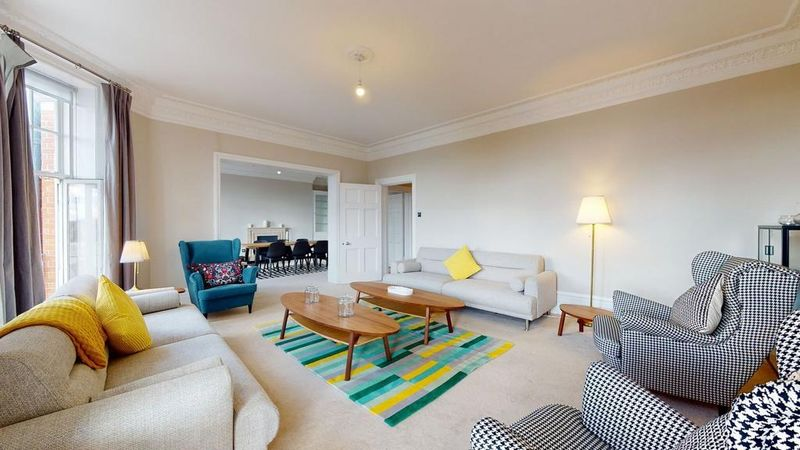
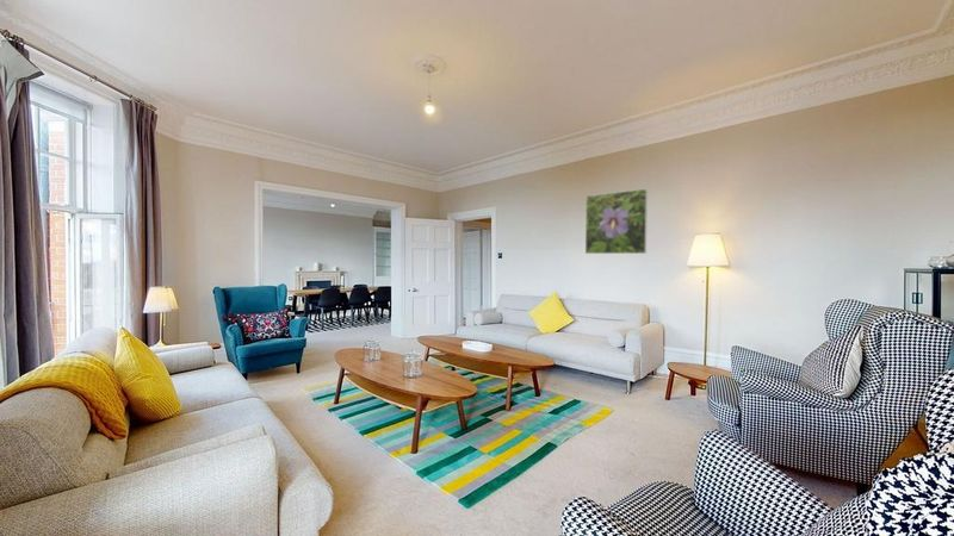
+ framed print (614, 223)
